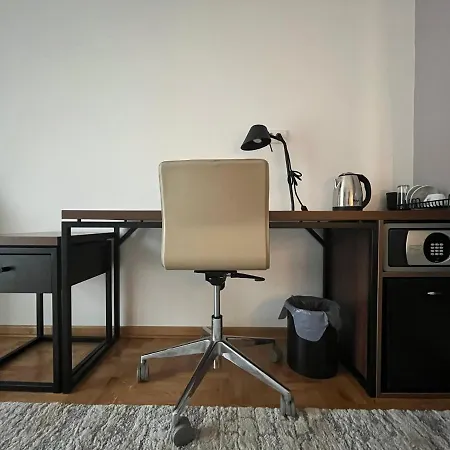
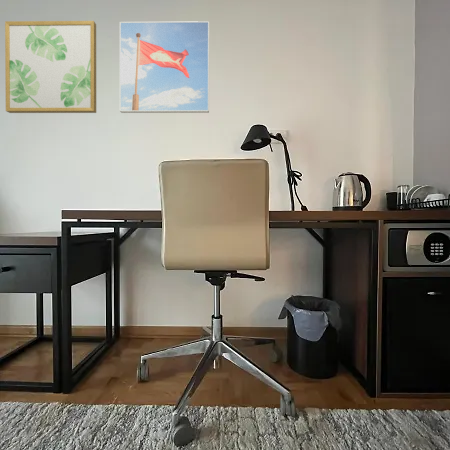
+ wall art (51, 67)
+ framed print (164, 67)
